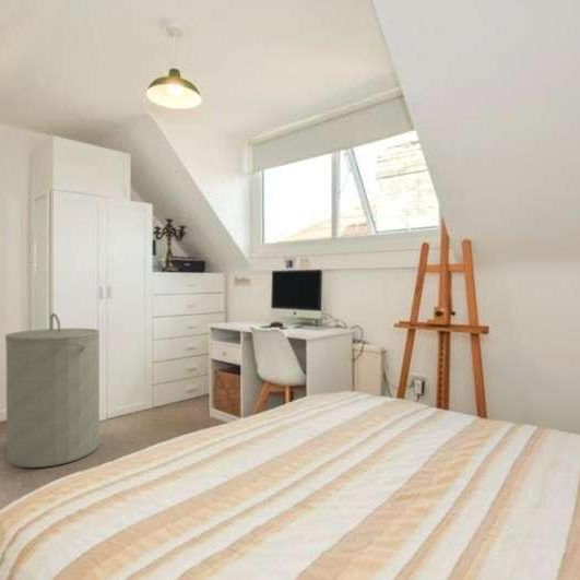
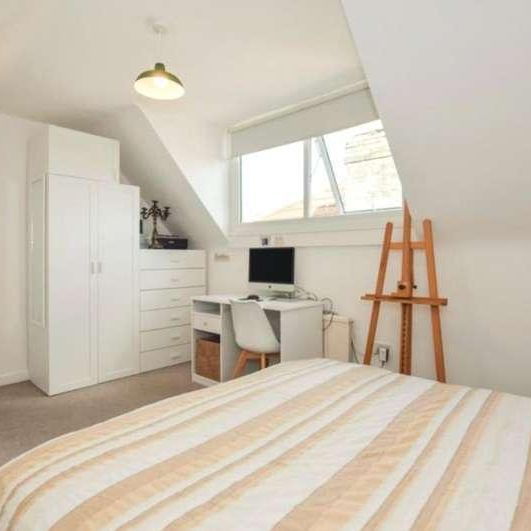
- laundry hamper (55, 382)
